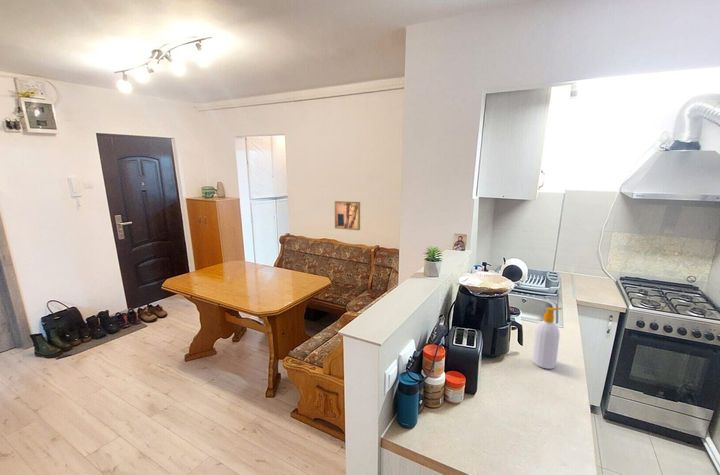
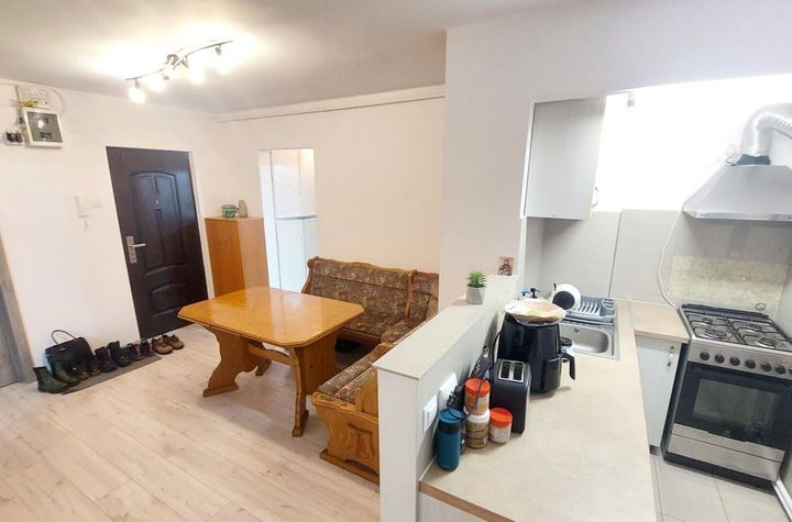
- soap bottle (547, 336)
- wall art (347, 215)
